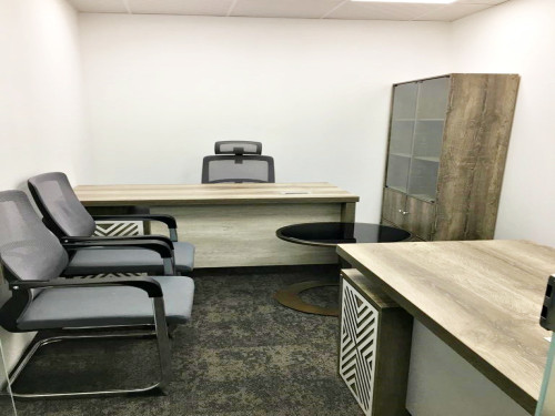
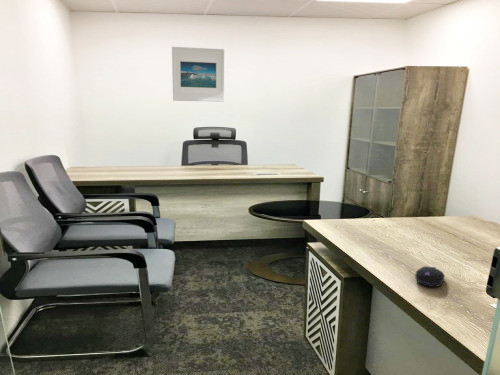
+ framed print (198, 75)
+ computer mouse (430, 274)
